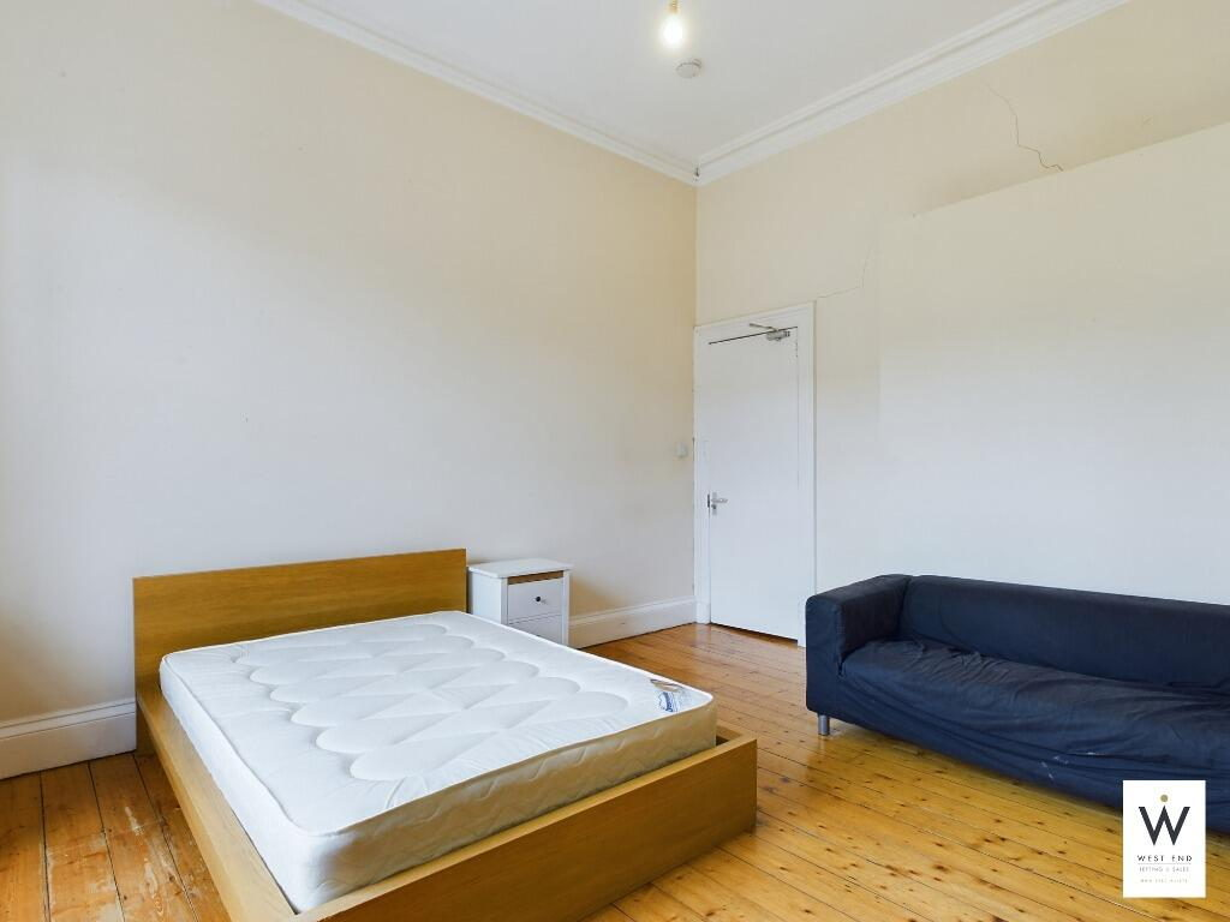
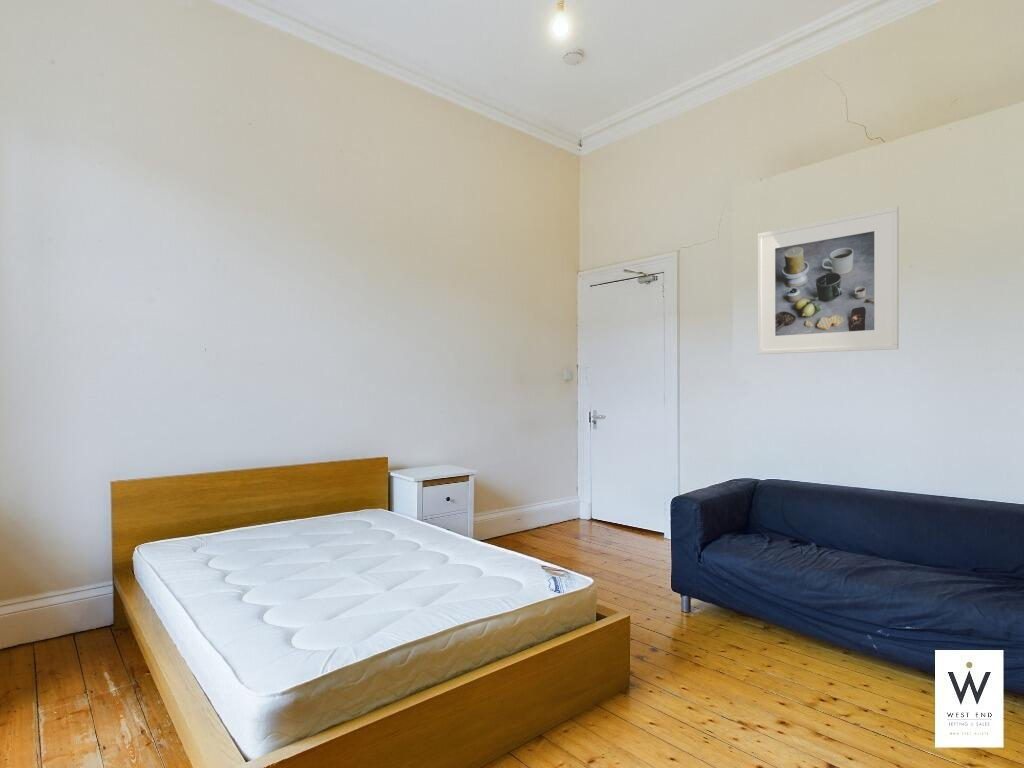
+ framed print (822, 286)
